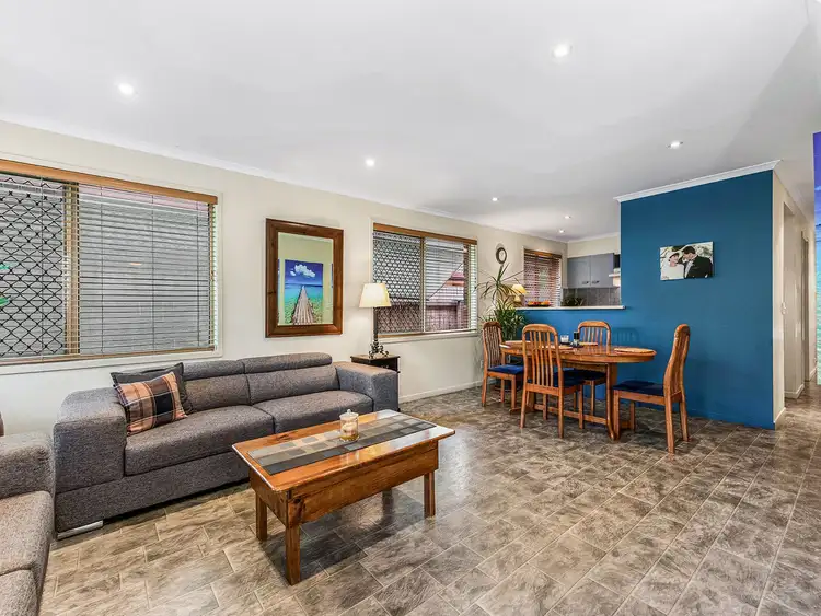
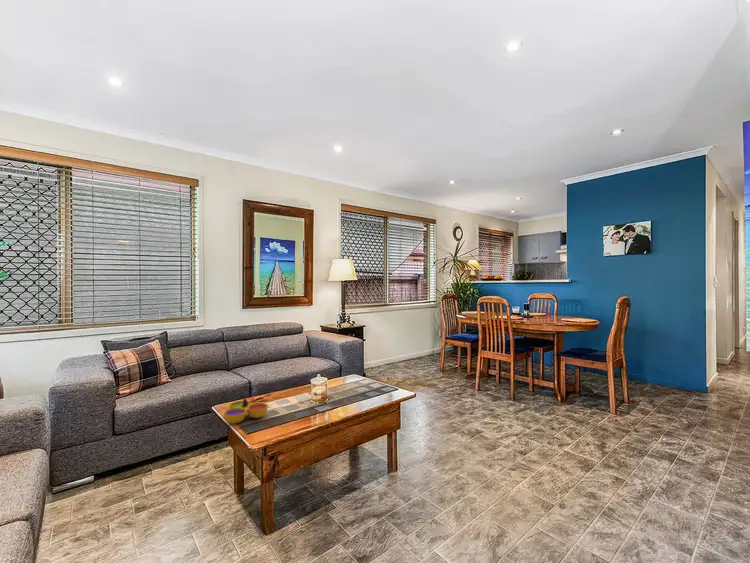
+ decorative bowl (247, 408)
